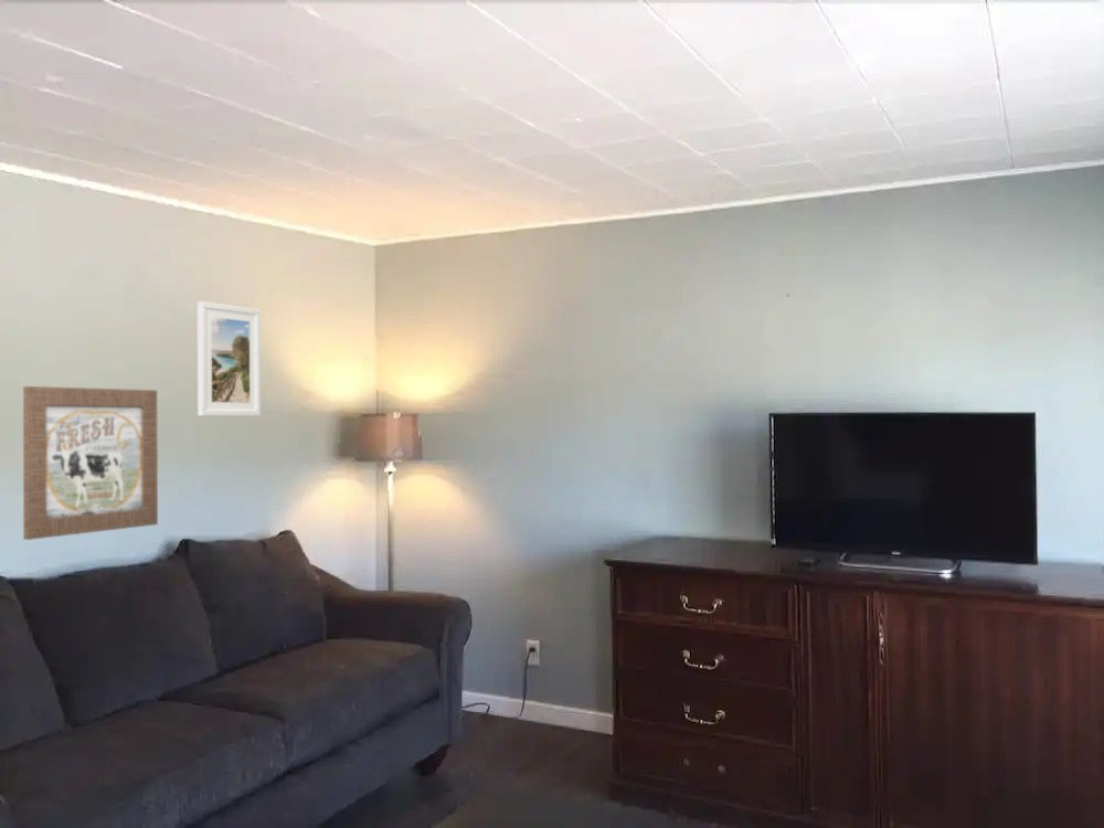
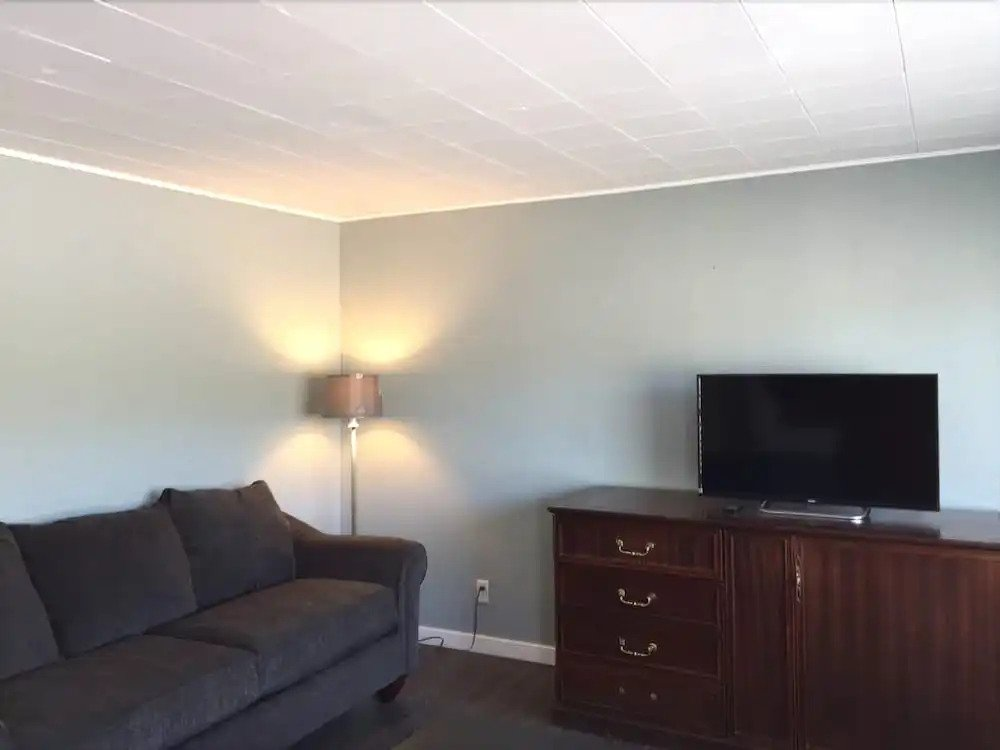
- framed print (230, 360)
- wall art (94, 459)
